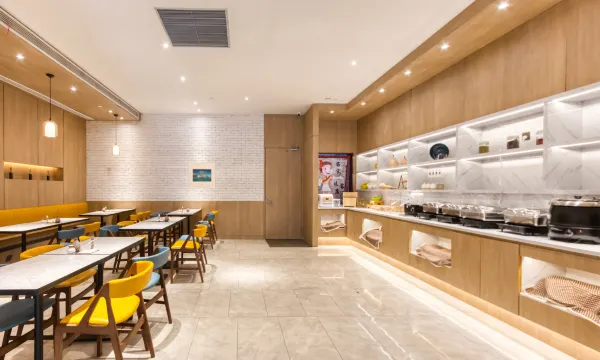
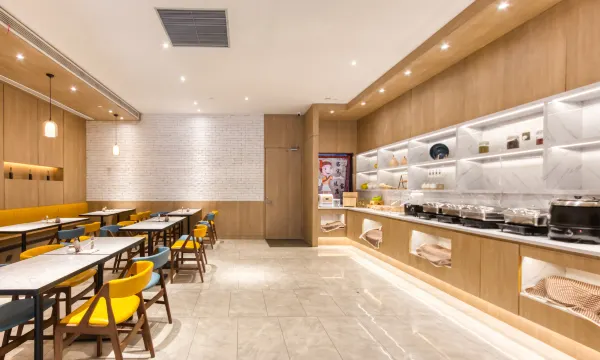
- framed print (202, 175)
